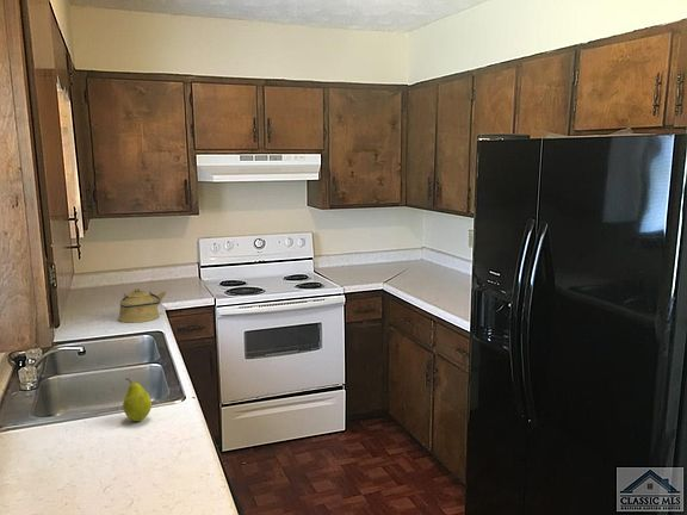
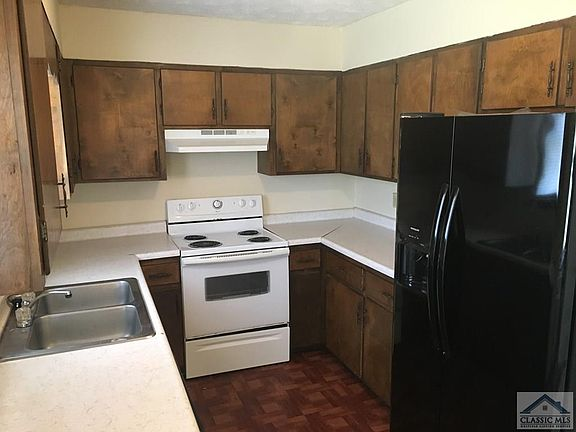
- fruit (135, 399)
- kettle (142, 302)
